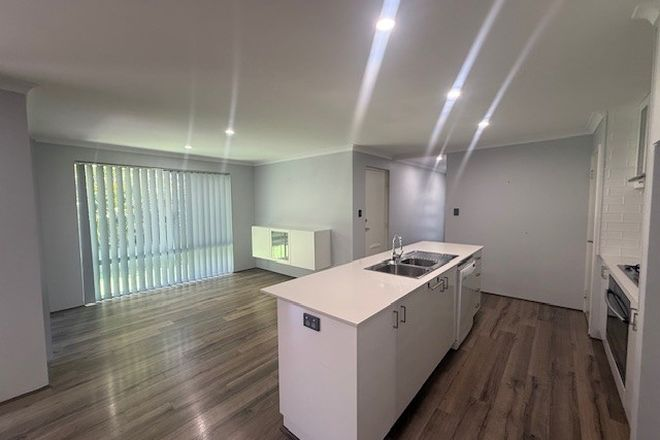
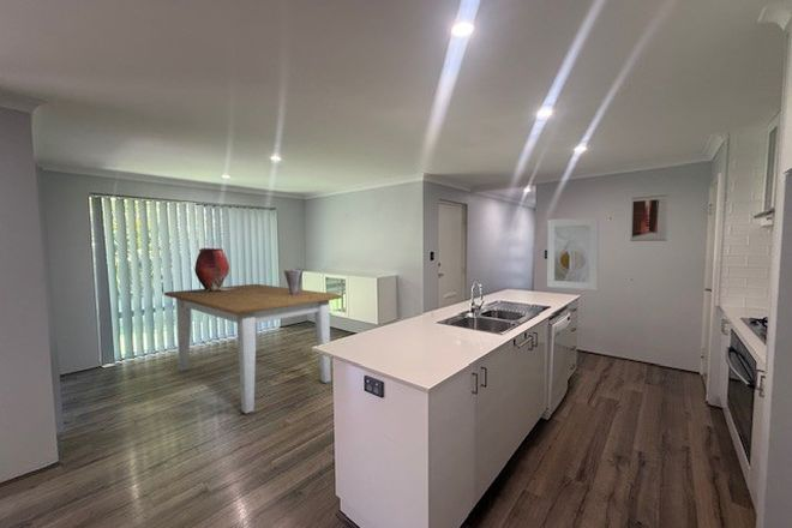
+ vessel (293, 281)
+ table (250, 334)
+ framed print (571, 253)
+ wall art (648, 218)
+ ceramic pot (212, 269)
